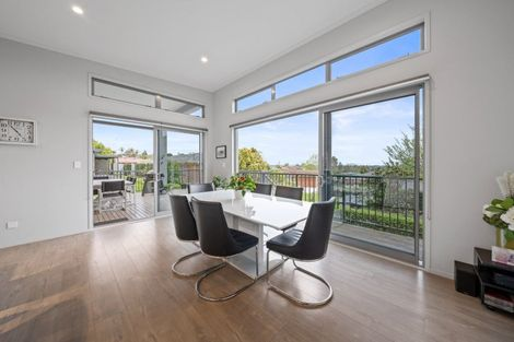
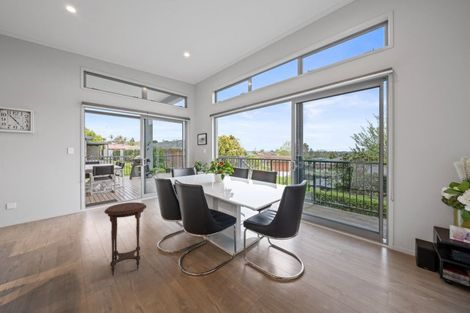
+ side table (116, 236)
